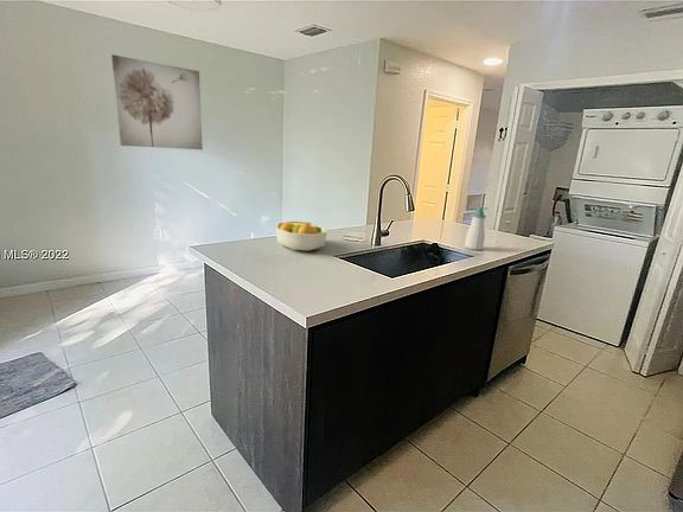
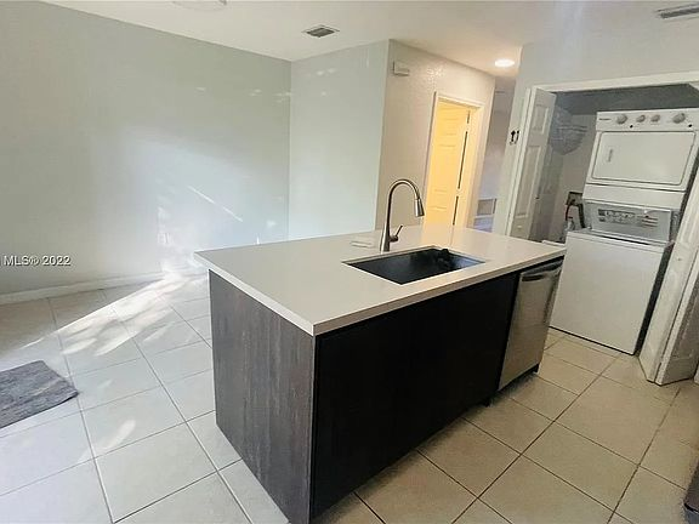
- soap bottle (477, 228)
- fruit bowl (300, 231)
- wall art (161, 107)
